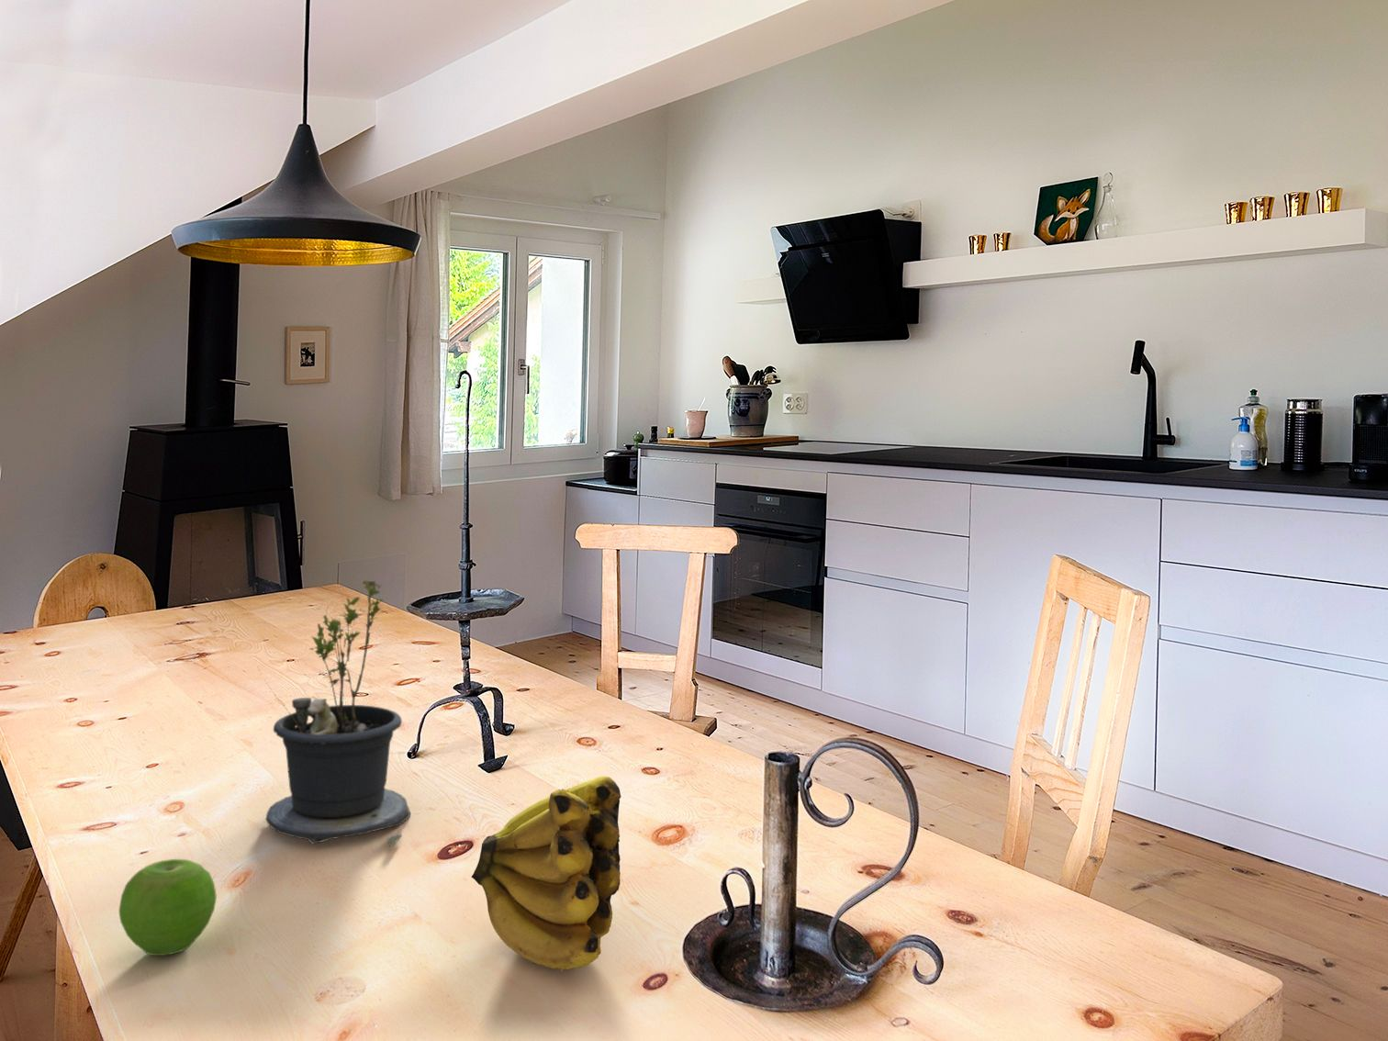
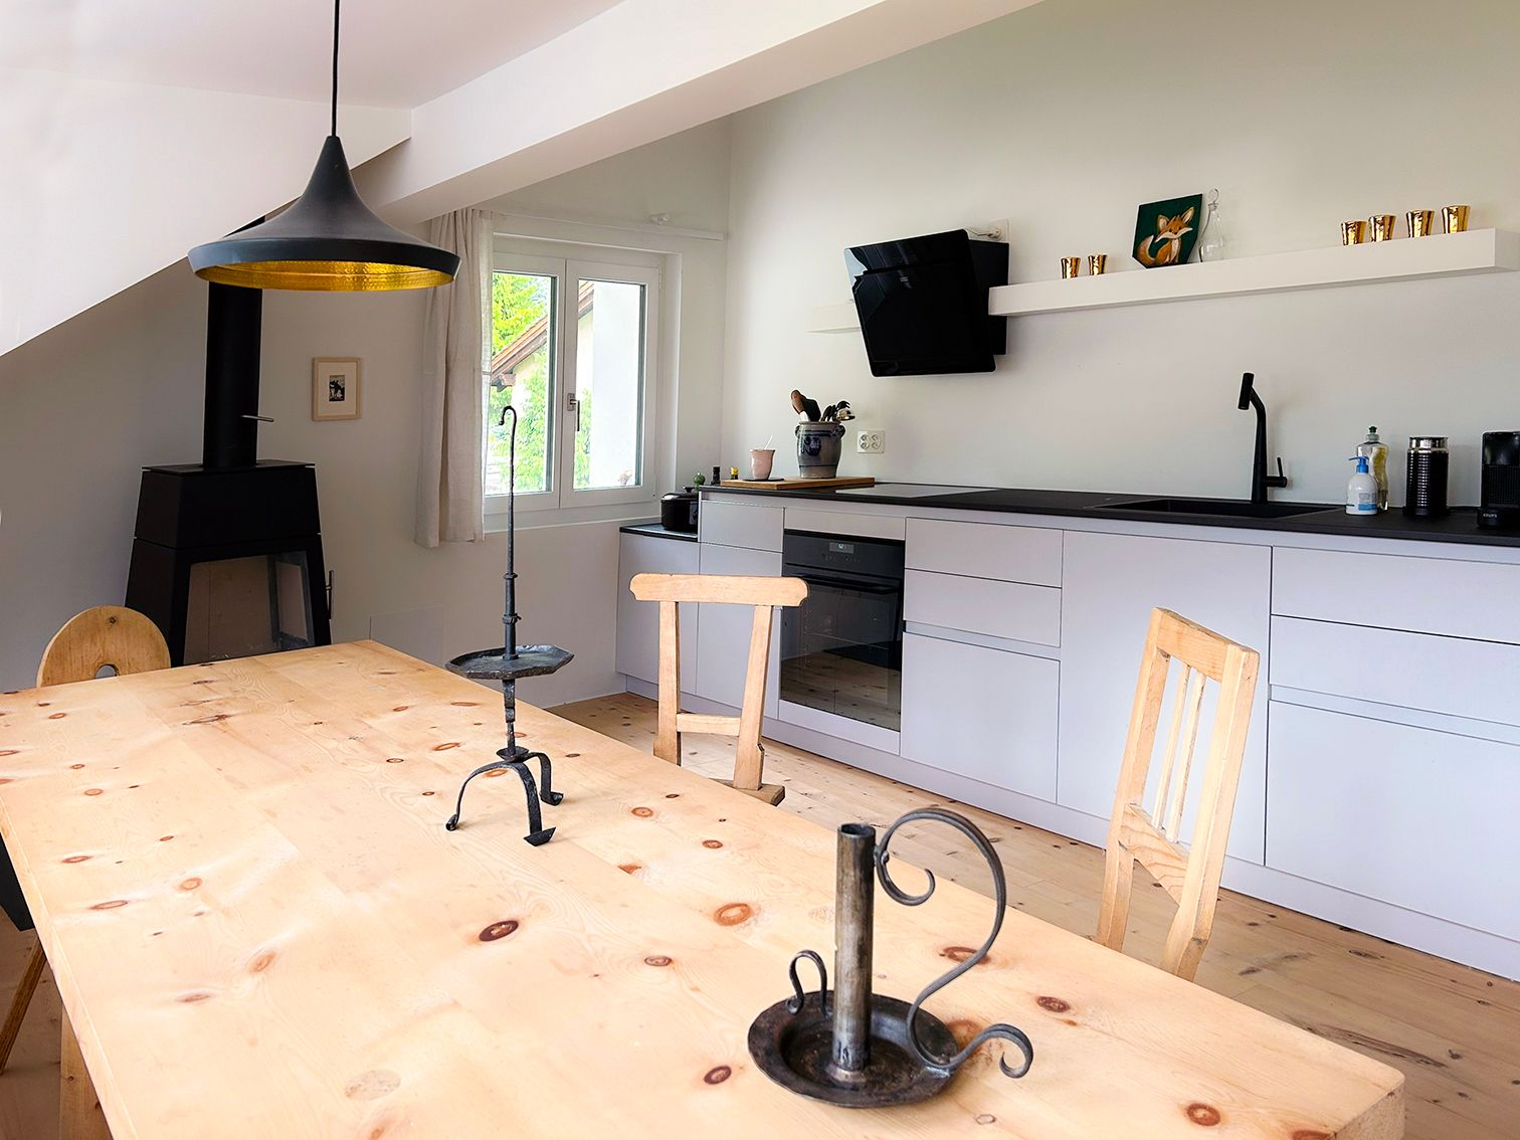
- fruit (168, 907)
- banana (544, 862)
- potted plant (341, 701)
